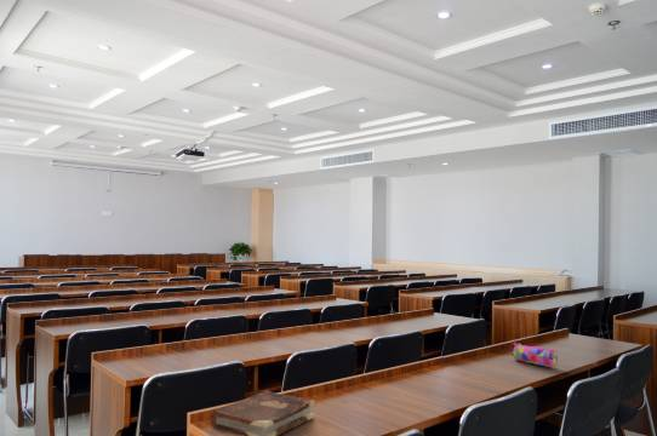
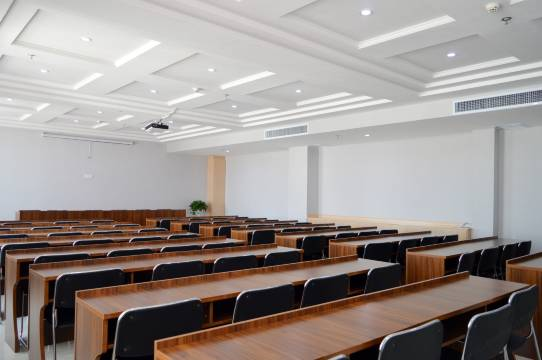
- pencil case (533, 354)
- book (263, 413)
